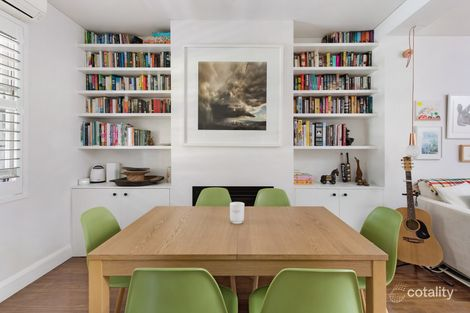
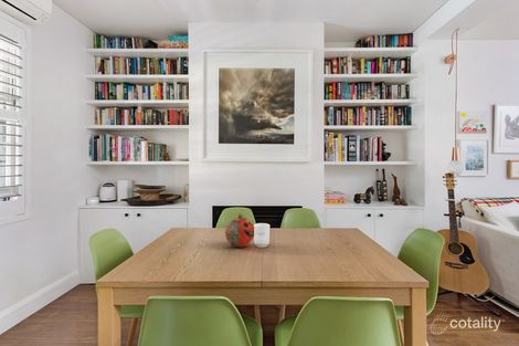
+ decorative ball (240, 229)
